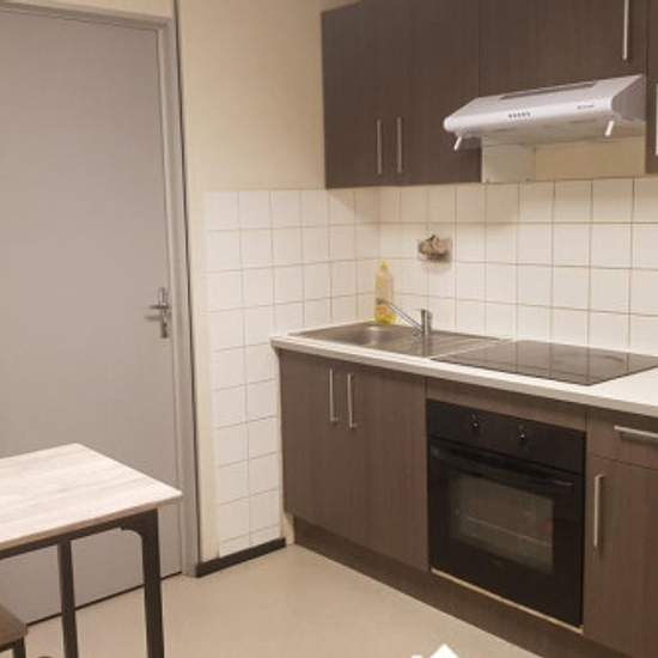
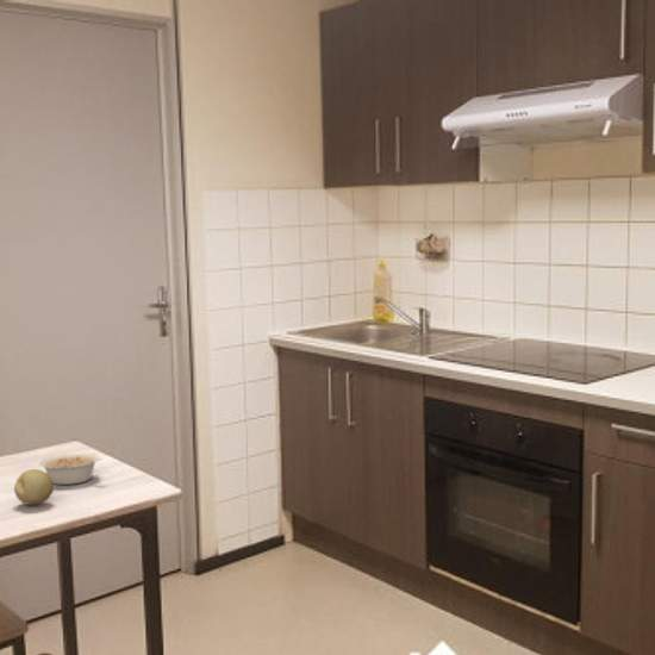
+ fruit (33, 487)
+ legume (71, 467)
